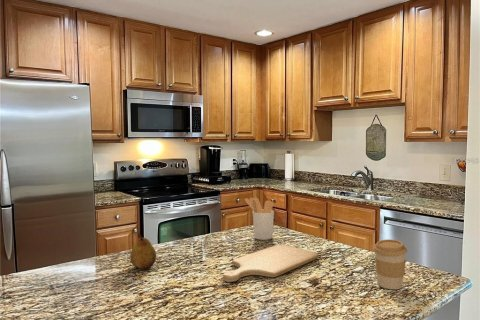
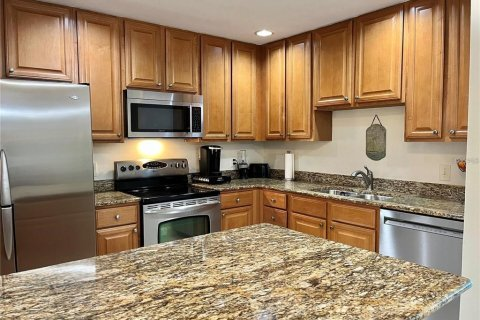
- chopping board (266, 262)
- fruit (143, 249)
- coffee cup (389, 263)
- utensil holder (259, 217)
